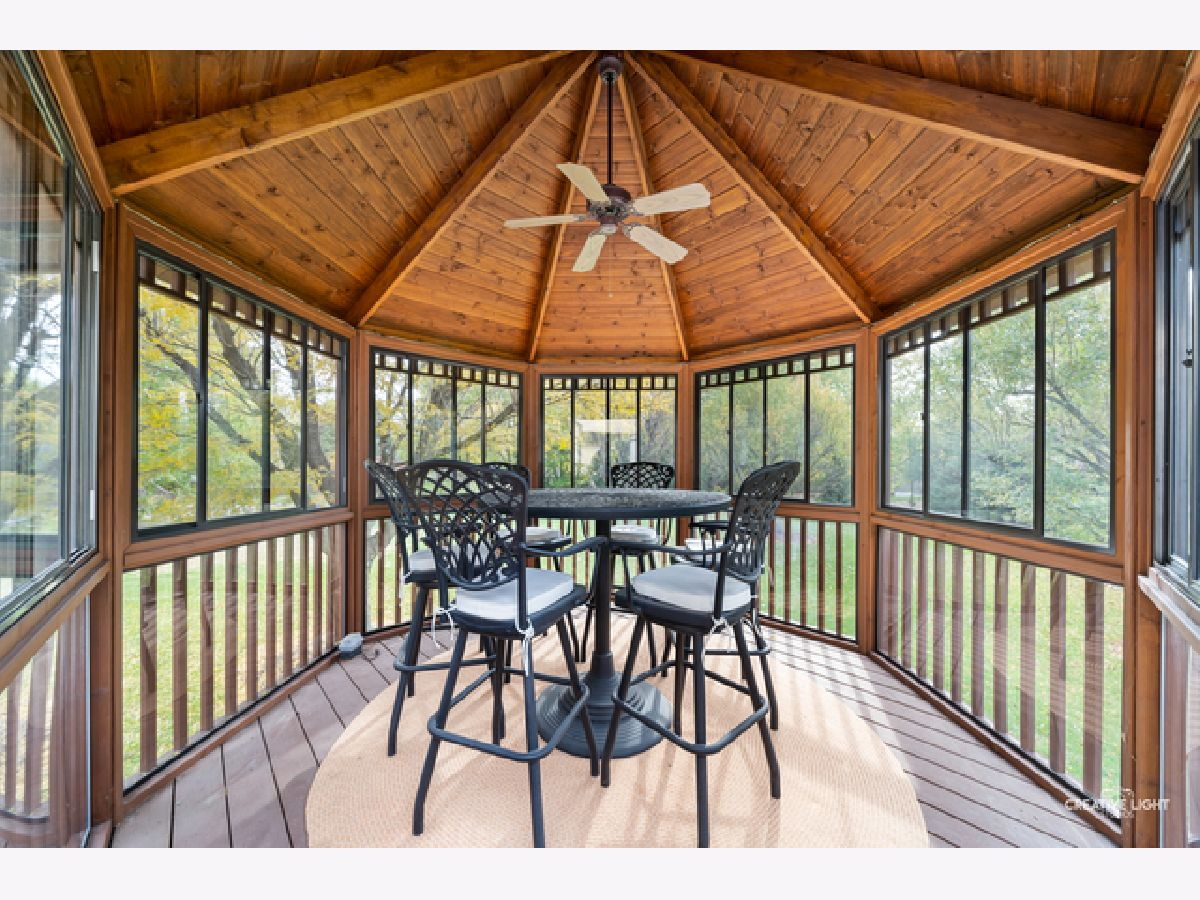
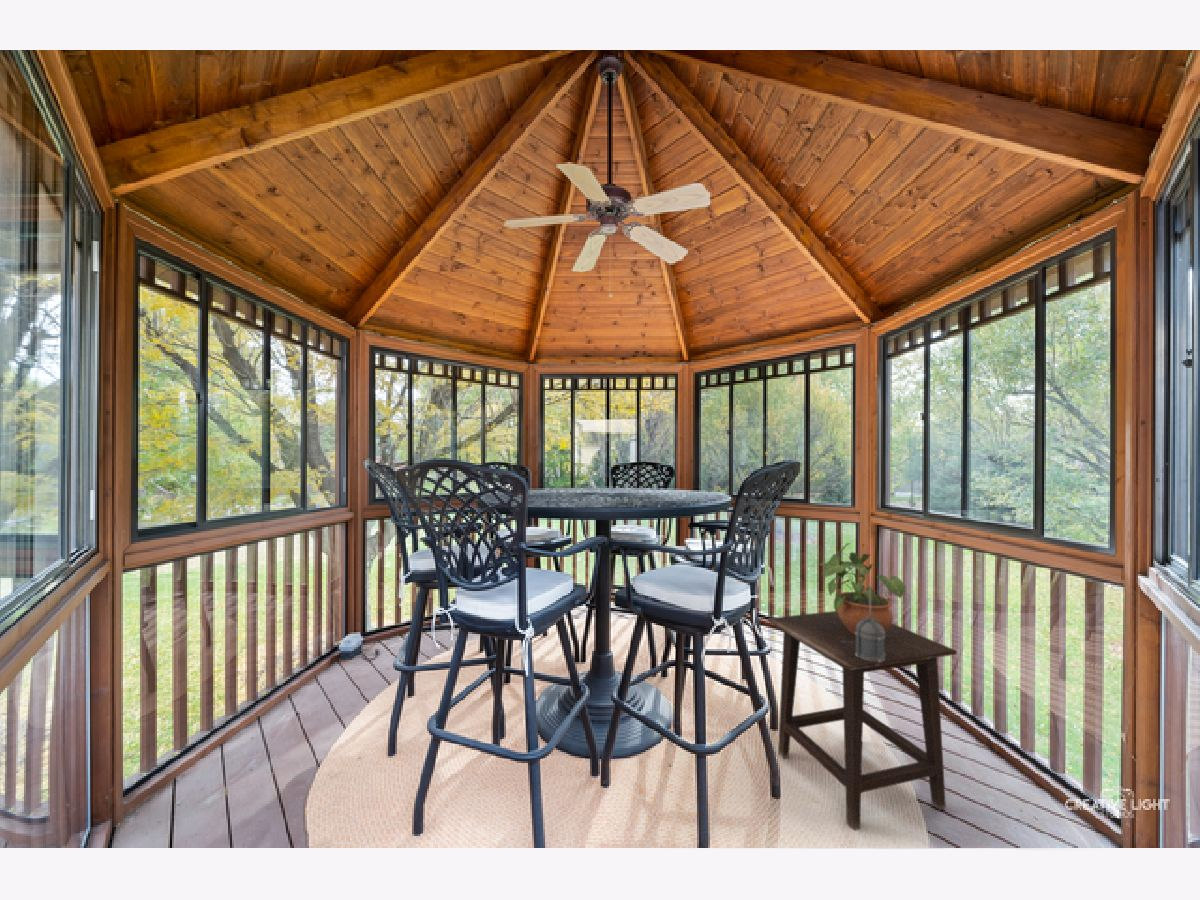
+ side table (854, 705)
+ lantern (870, 614)
+ potted plant (856, 586)
